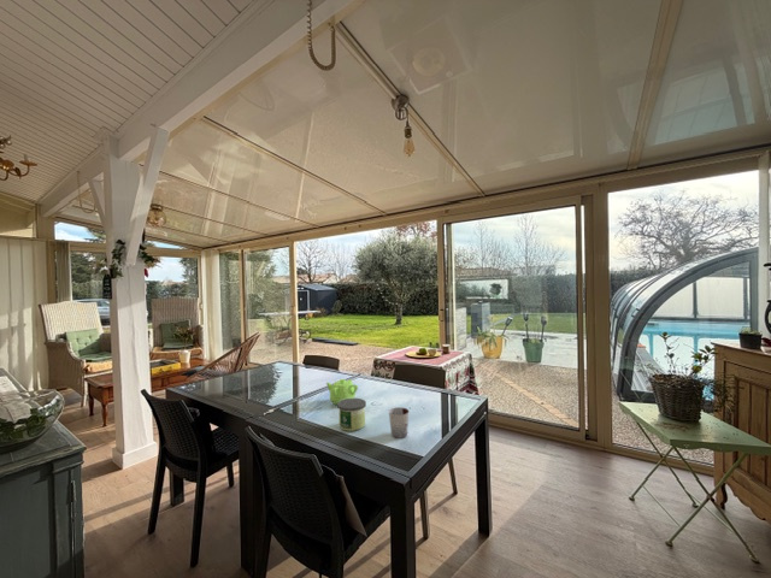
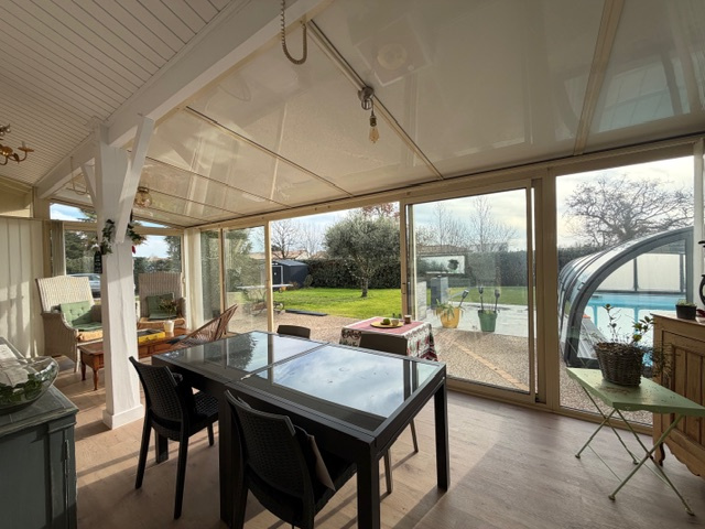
- candle (352, 414)
- teapot (342, 390)
- cup (400, 420)
